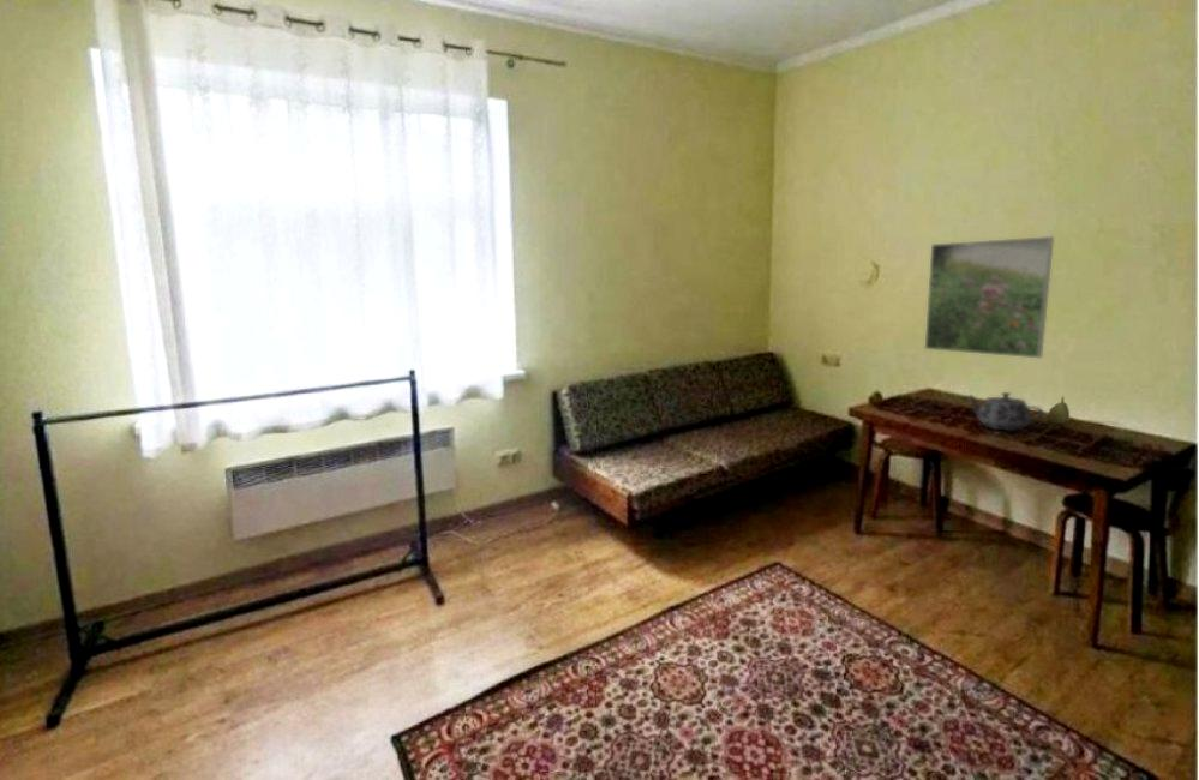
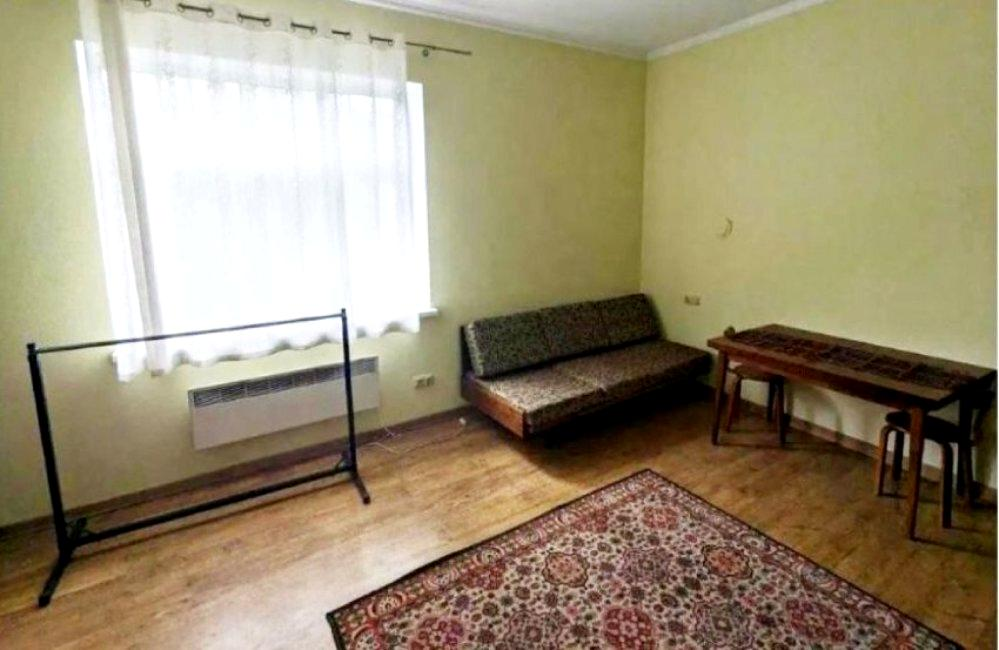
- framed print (983, 298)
- teapot (1001, 409)
- fruit (1059, 409)
